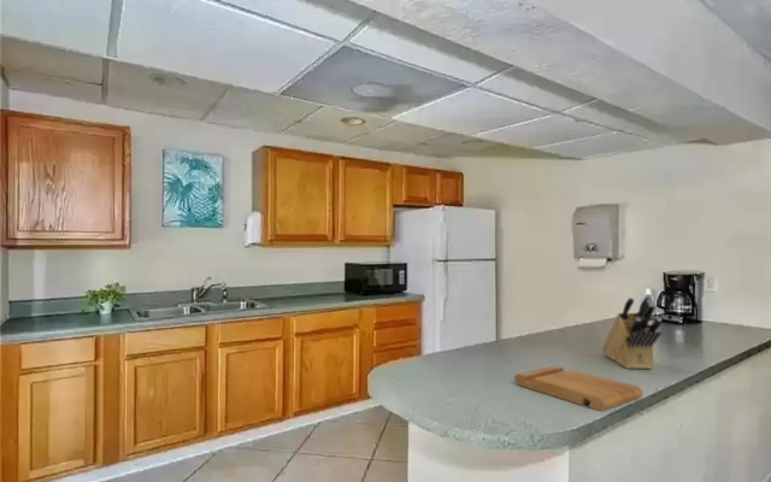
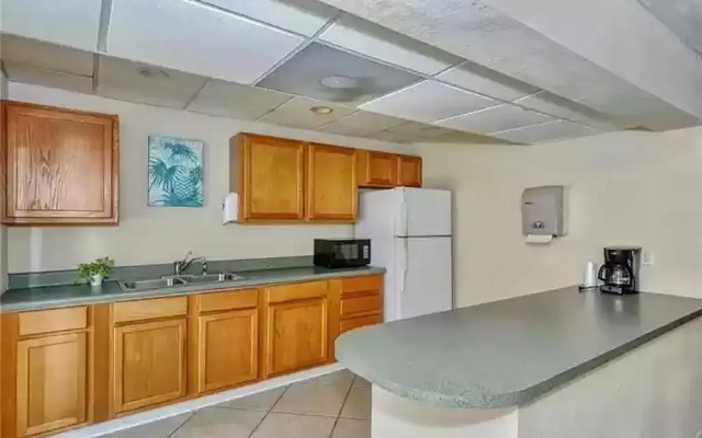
- knife block (630, 328)
- cutting board (575, 384)
